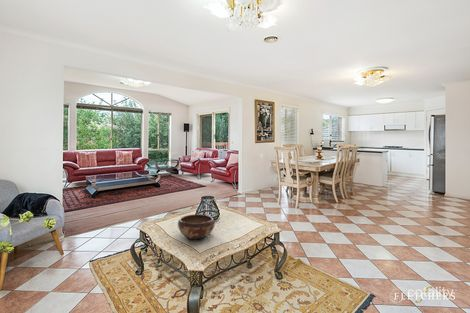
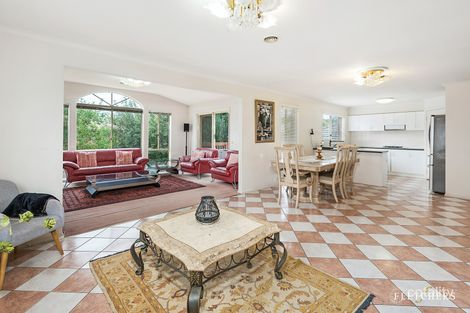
- decorative bowl (196, 227)
